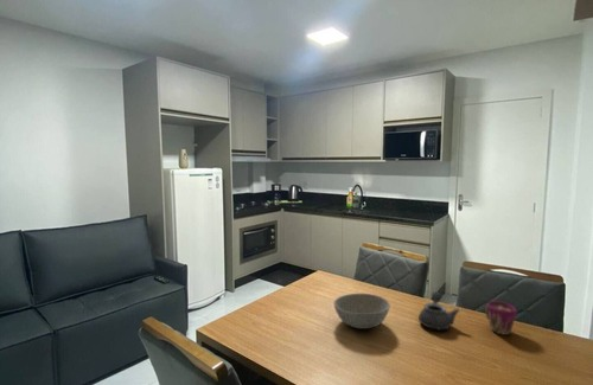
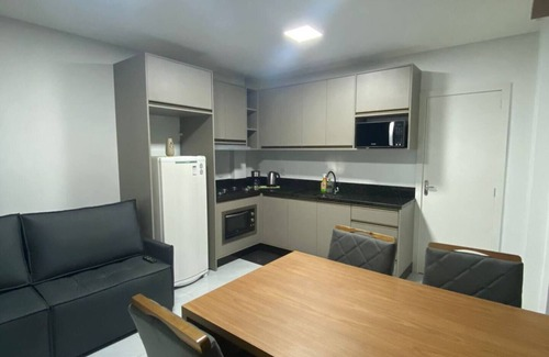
- teapot (436, 309)
- cup (498, 316)
- bowl (361, 313)
